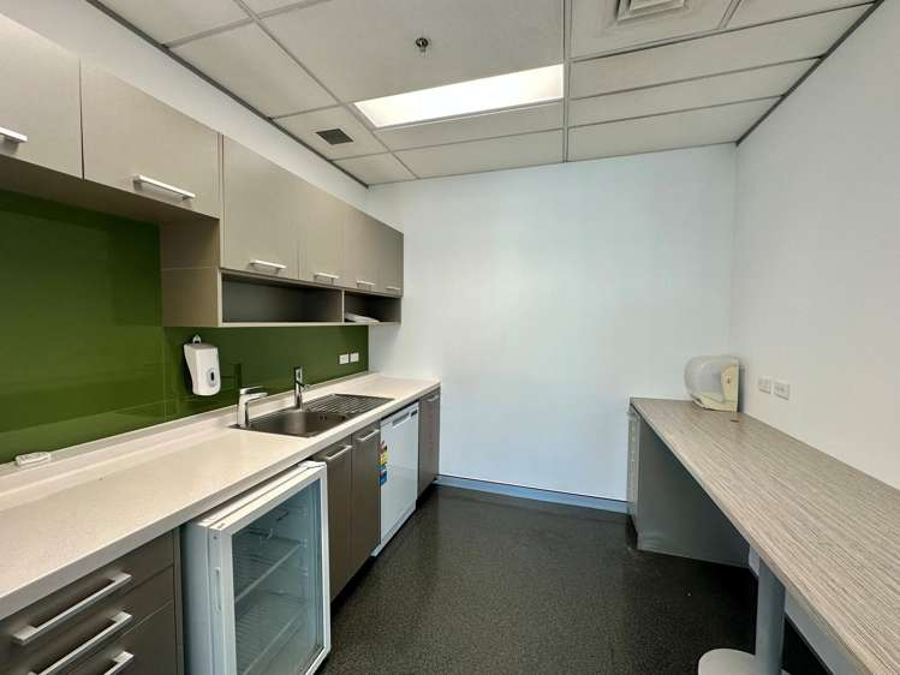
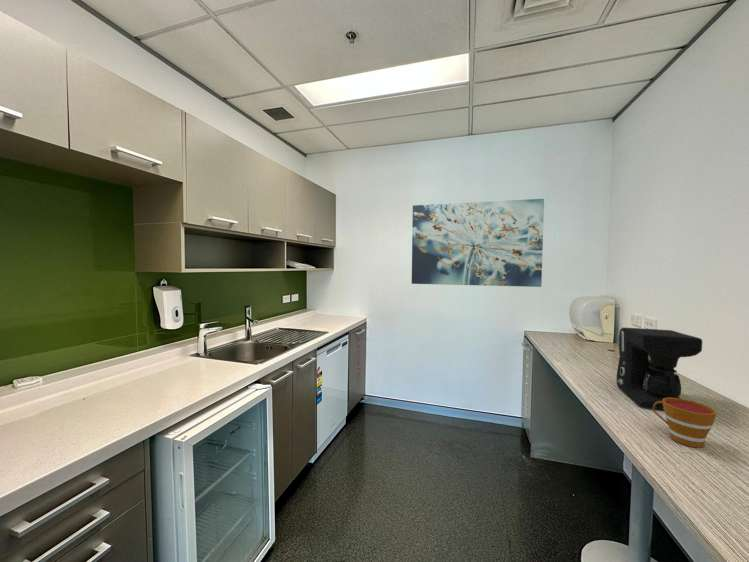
+ cup (682, 421)
+ coffee maker (655, 365)
+ wall art (473, 244)
